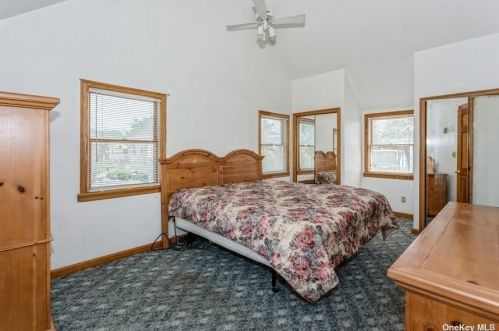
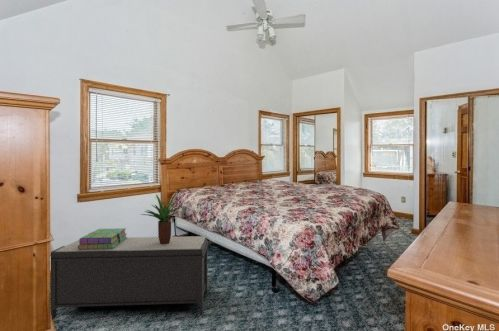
+ potted plant (161, 218)
+ bench (136, 273)
+ stack of books (104, 237)
